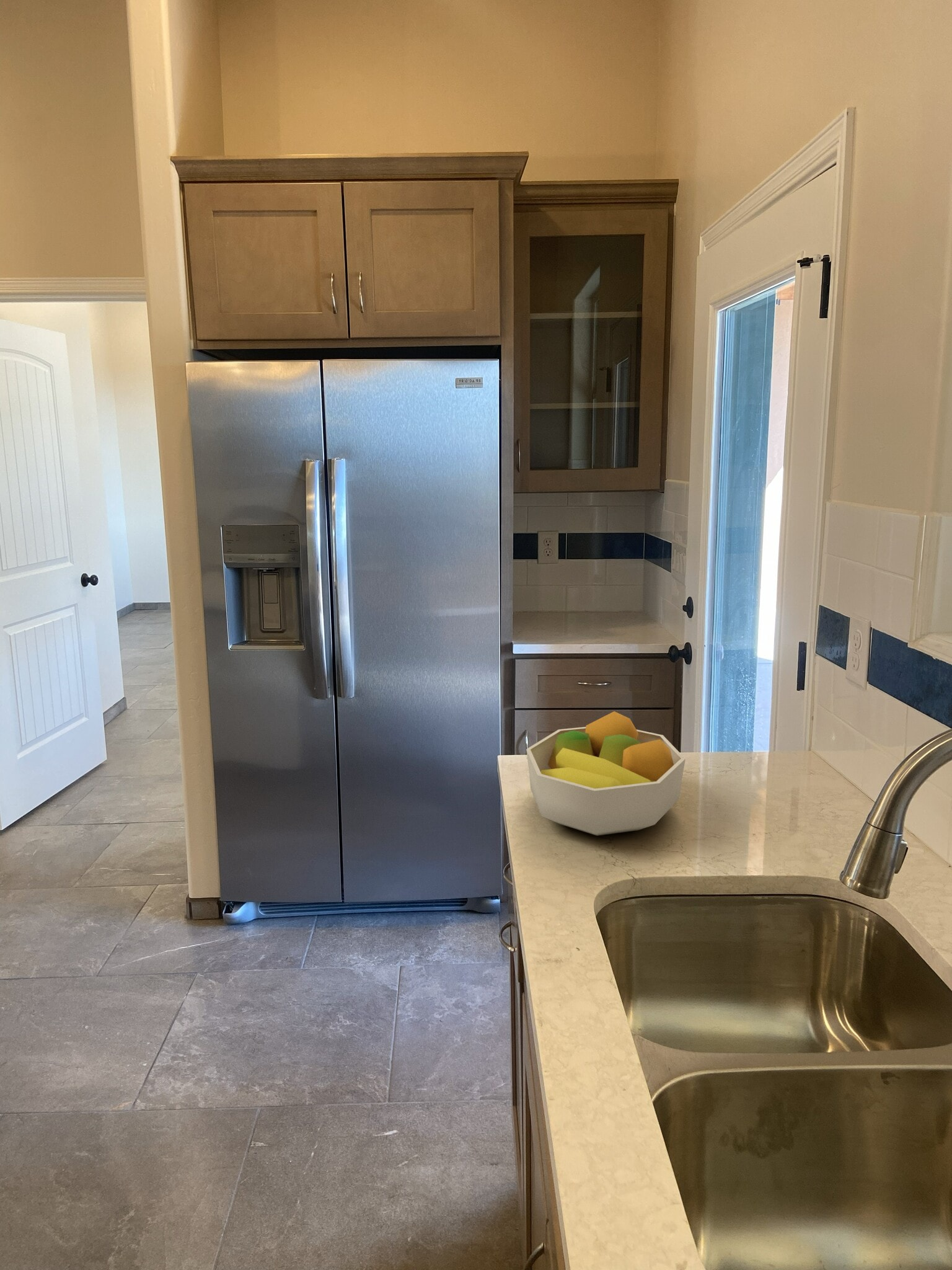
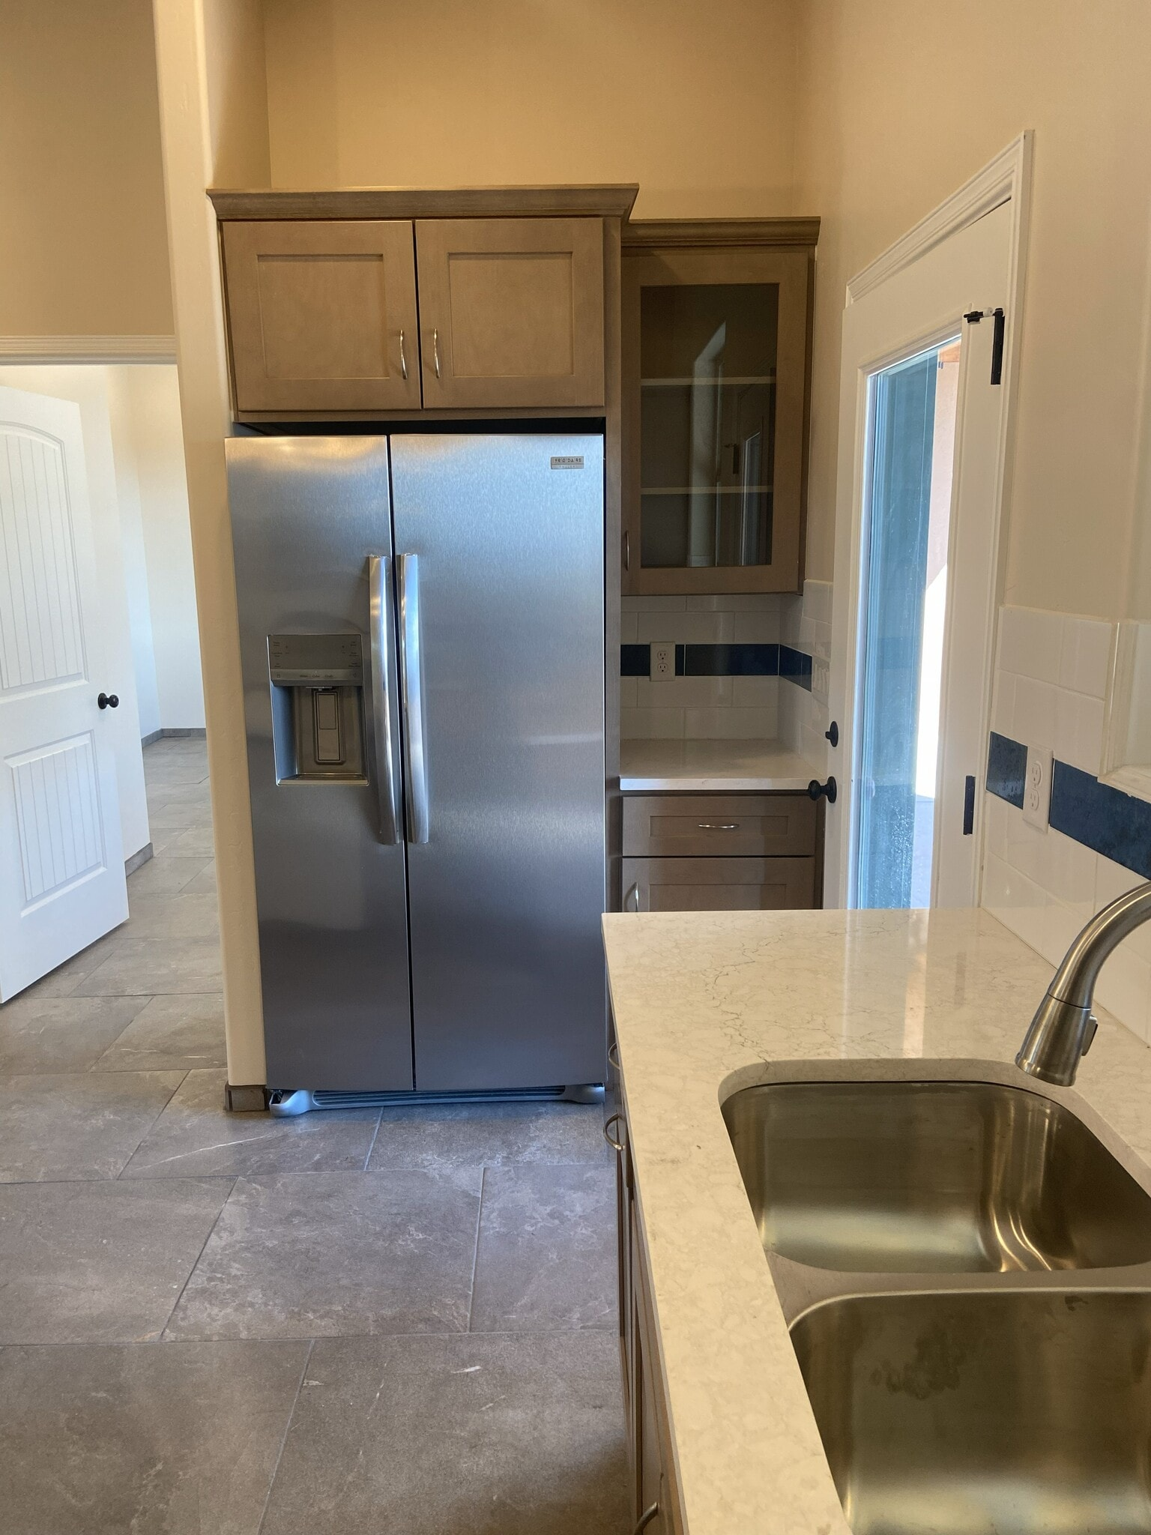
- fruit bowl (604, 768)
